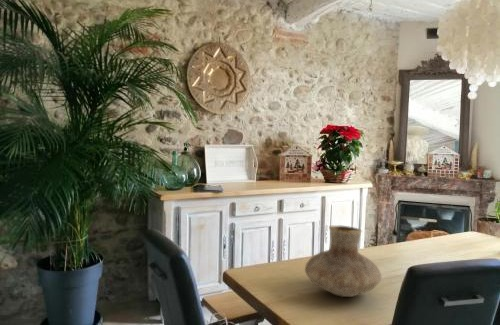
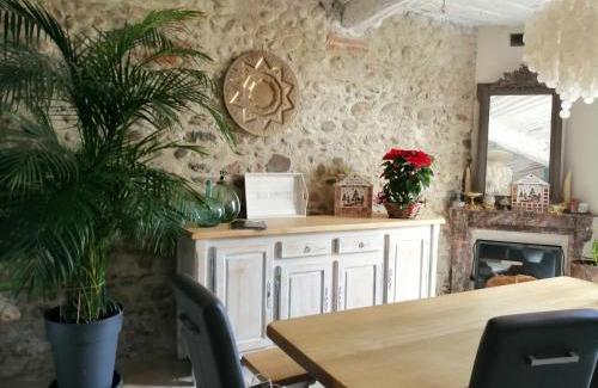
- vase (342, 259)
